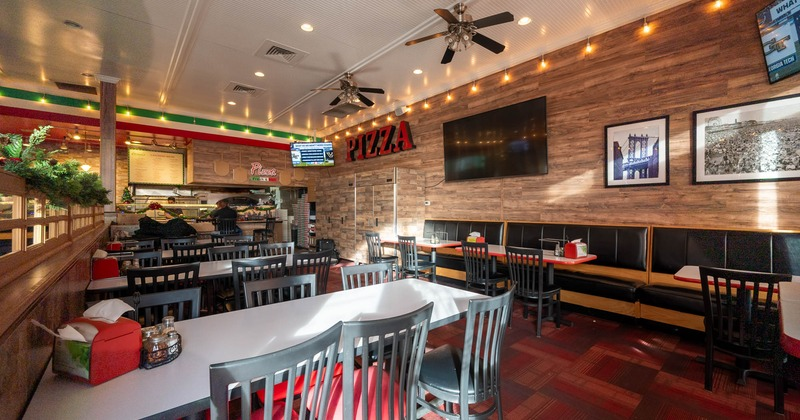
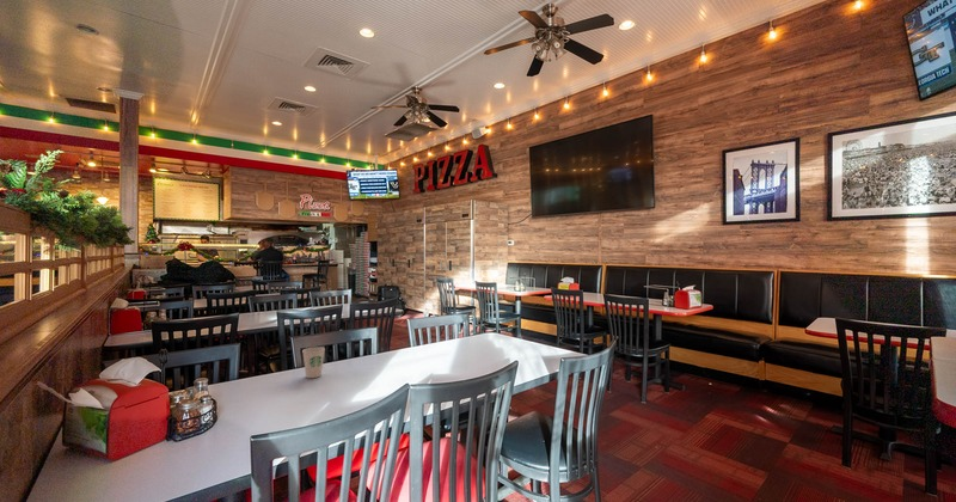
+ paper cup (313, 362)
